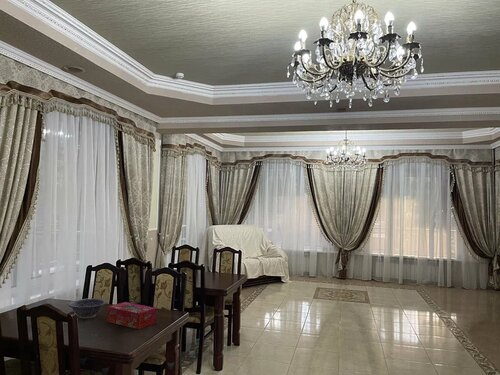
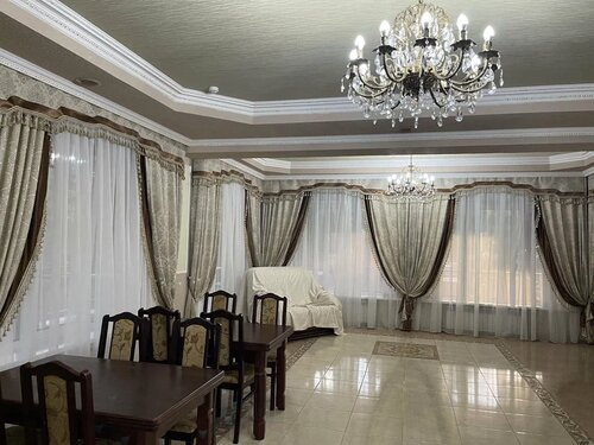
- tissue box (131, 314)
- decorative bowl (87, 309)
